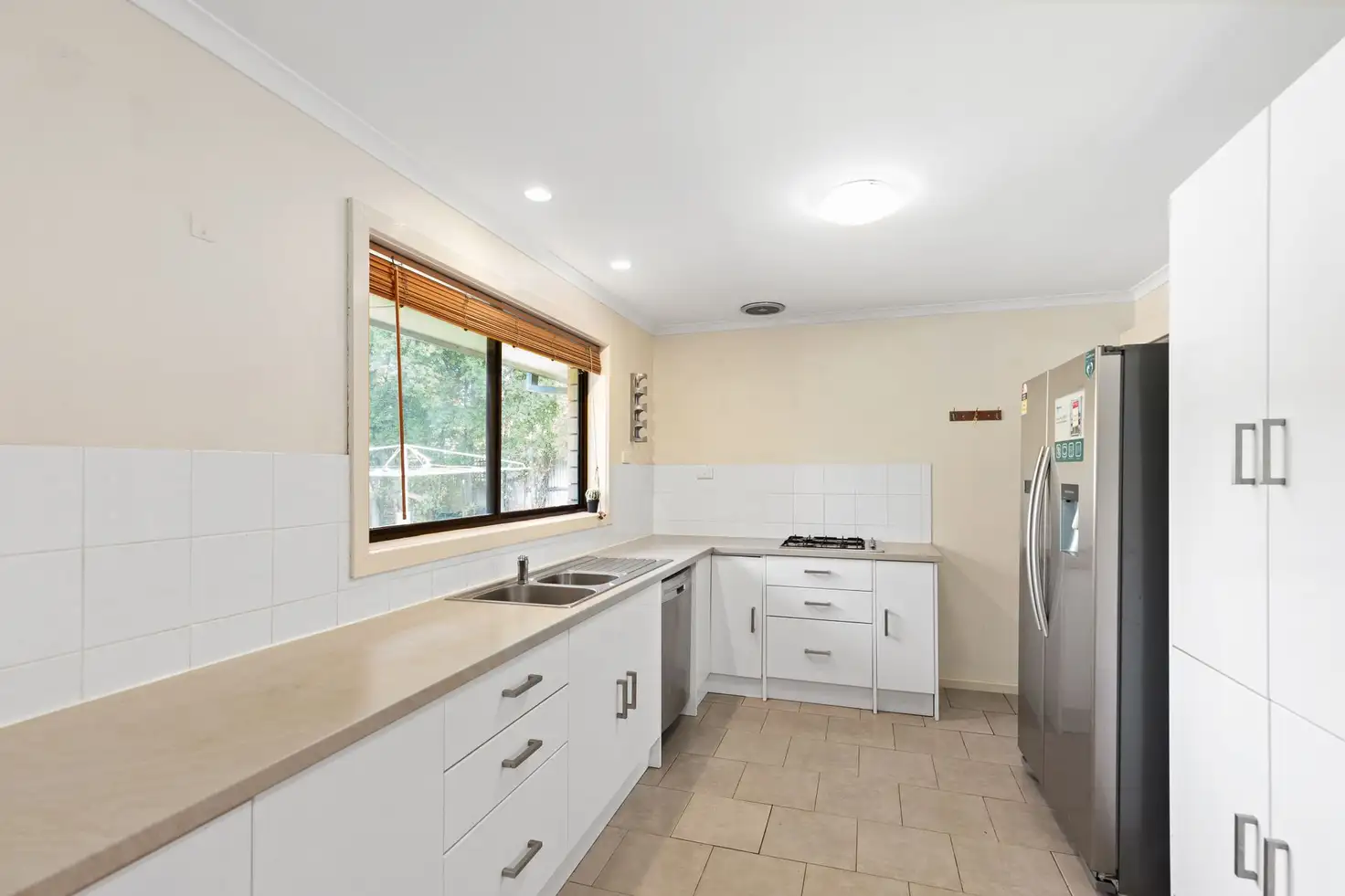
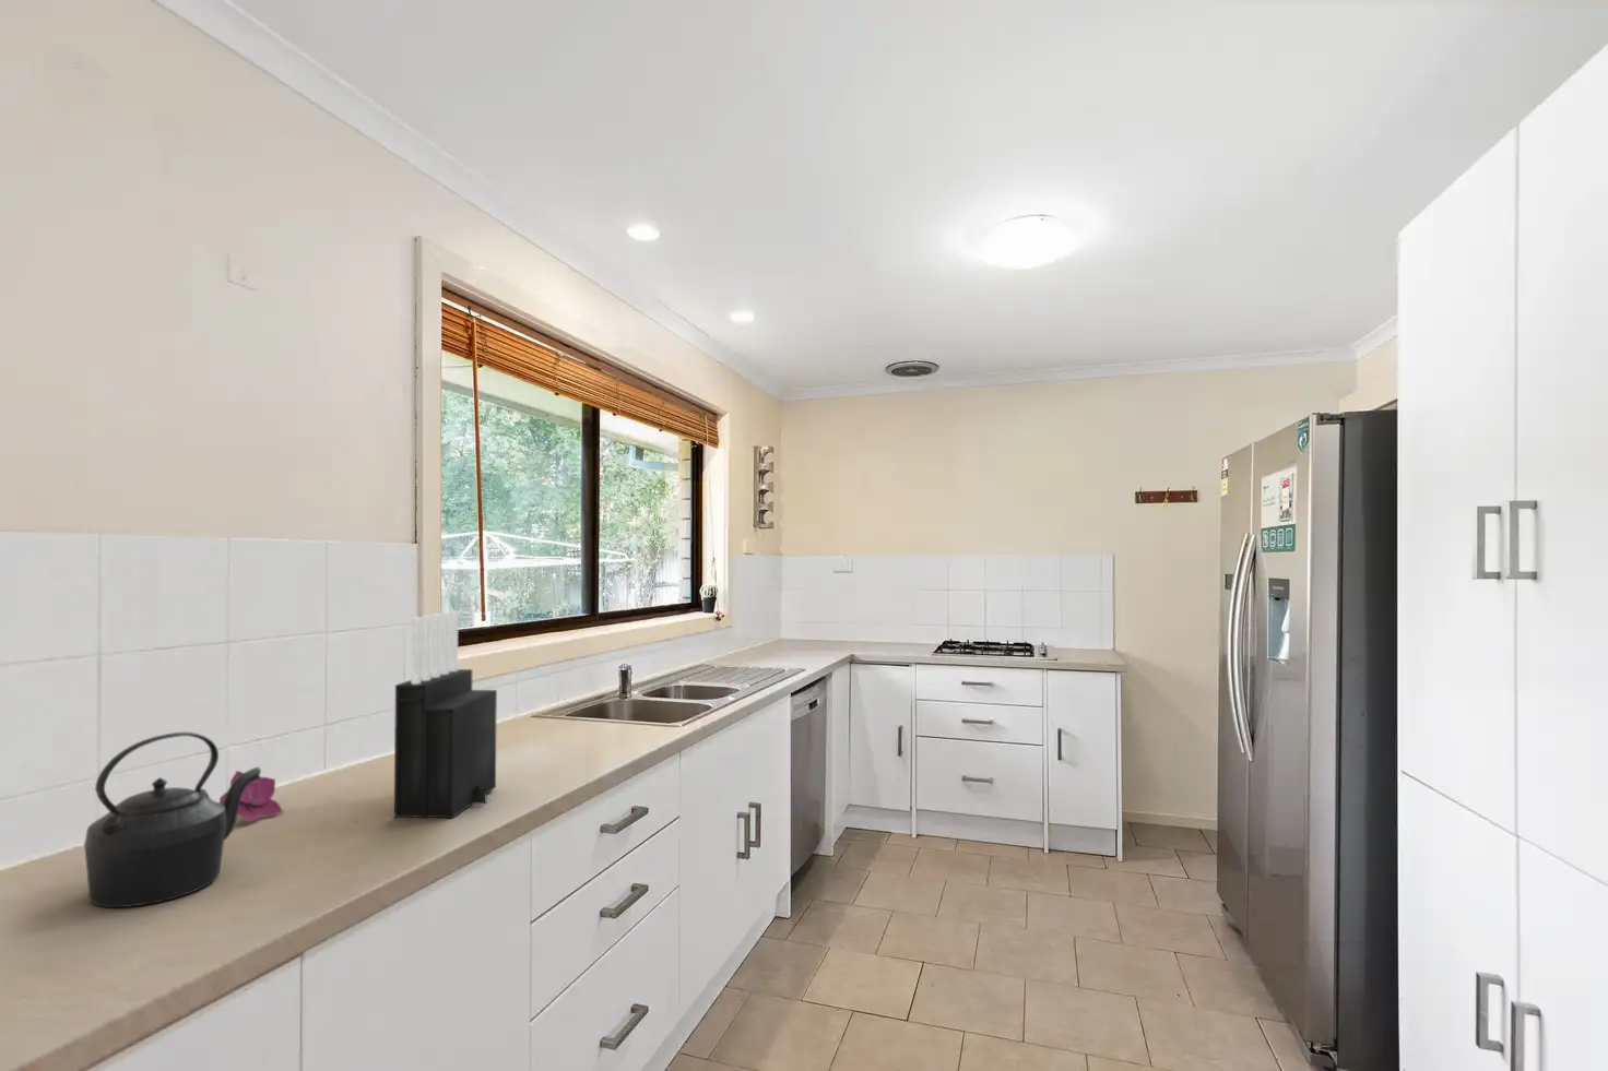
+ kettle (185, 801)
+ flower (249, 795)
+ knife block (454, 708)
